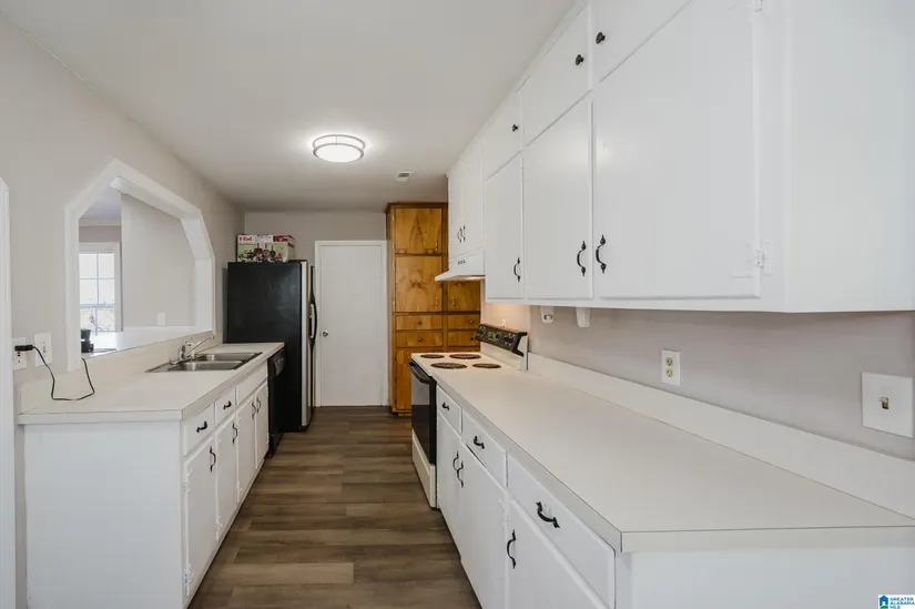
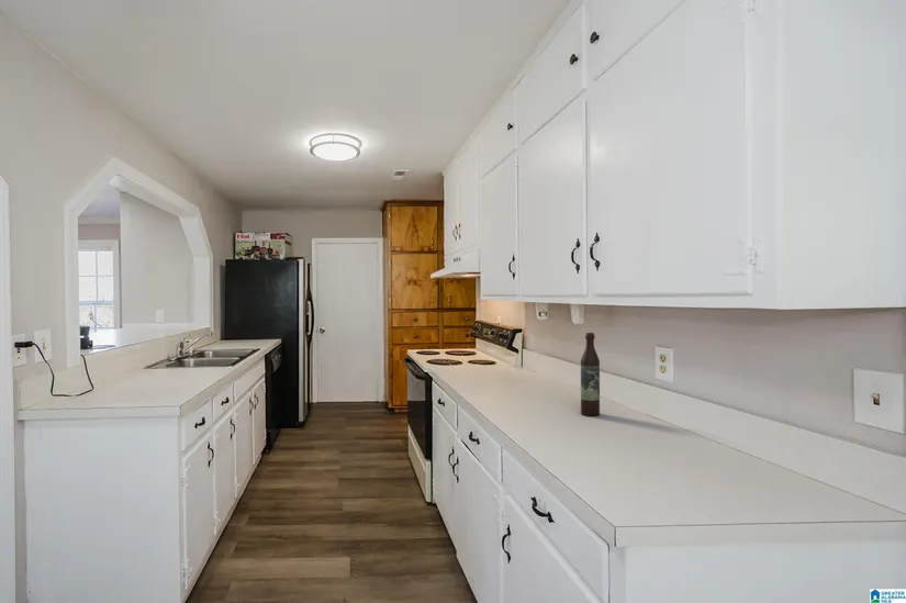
+ wine bottle (590, 373)
